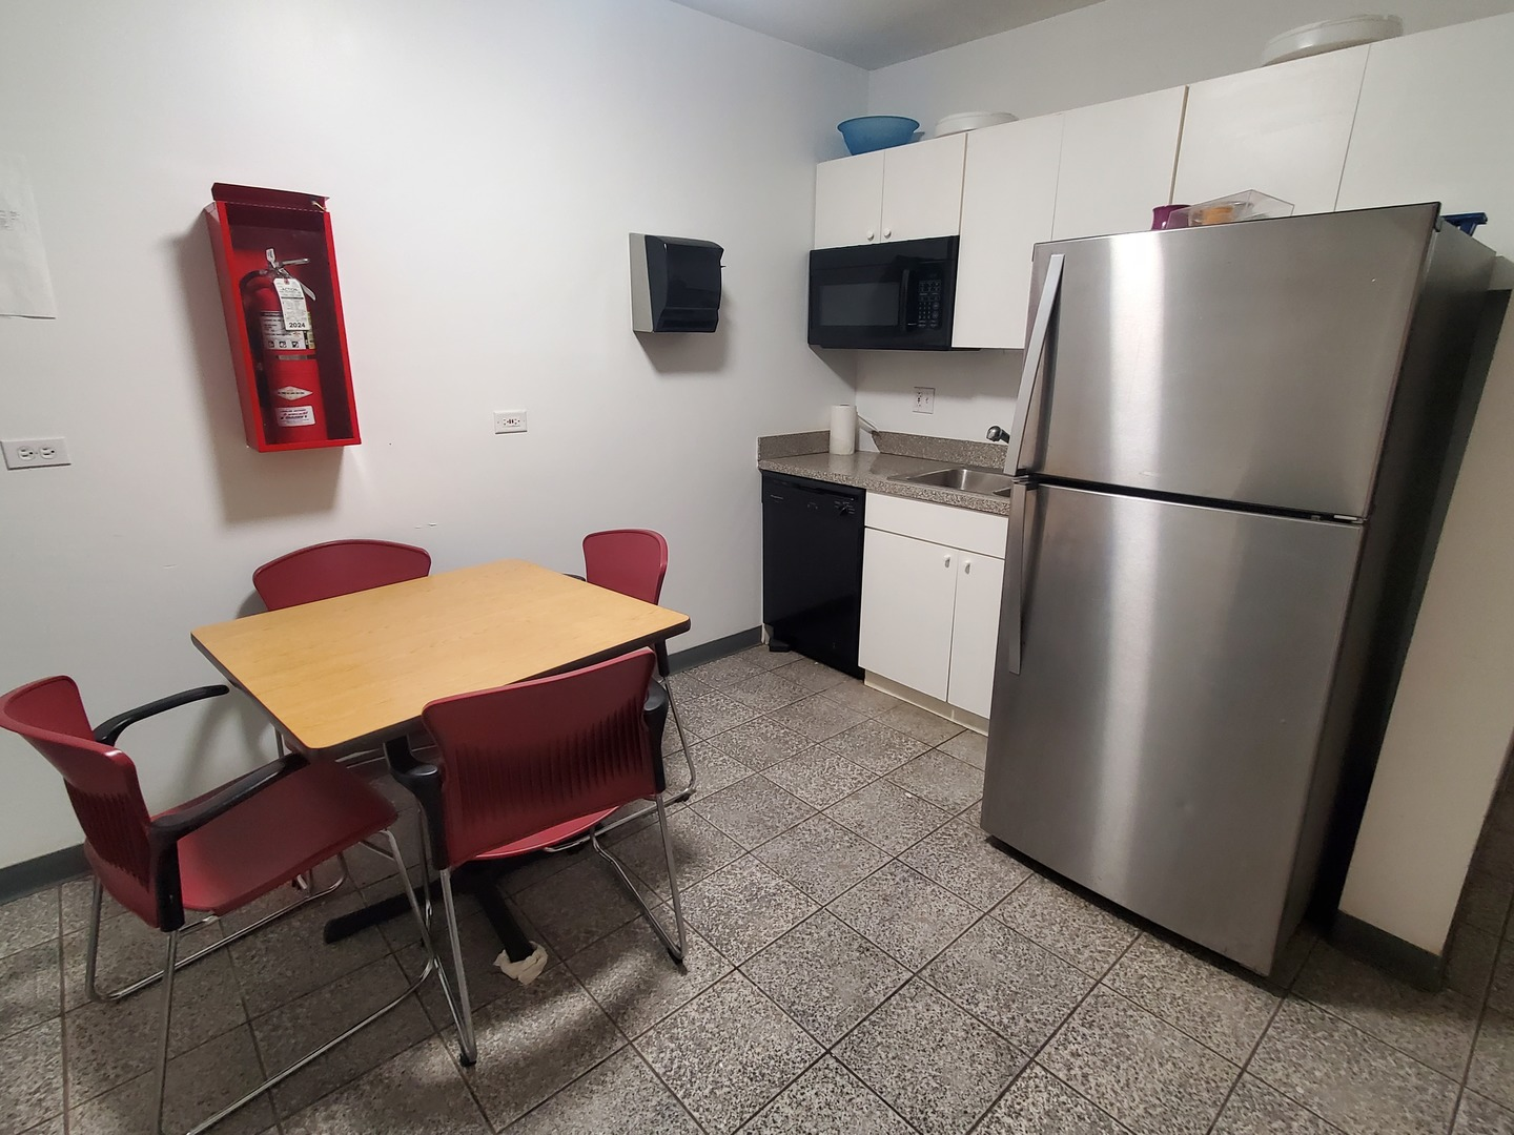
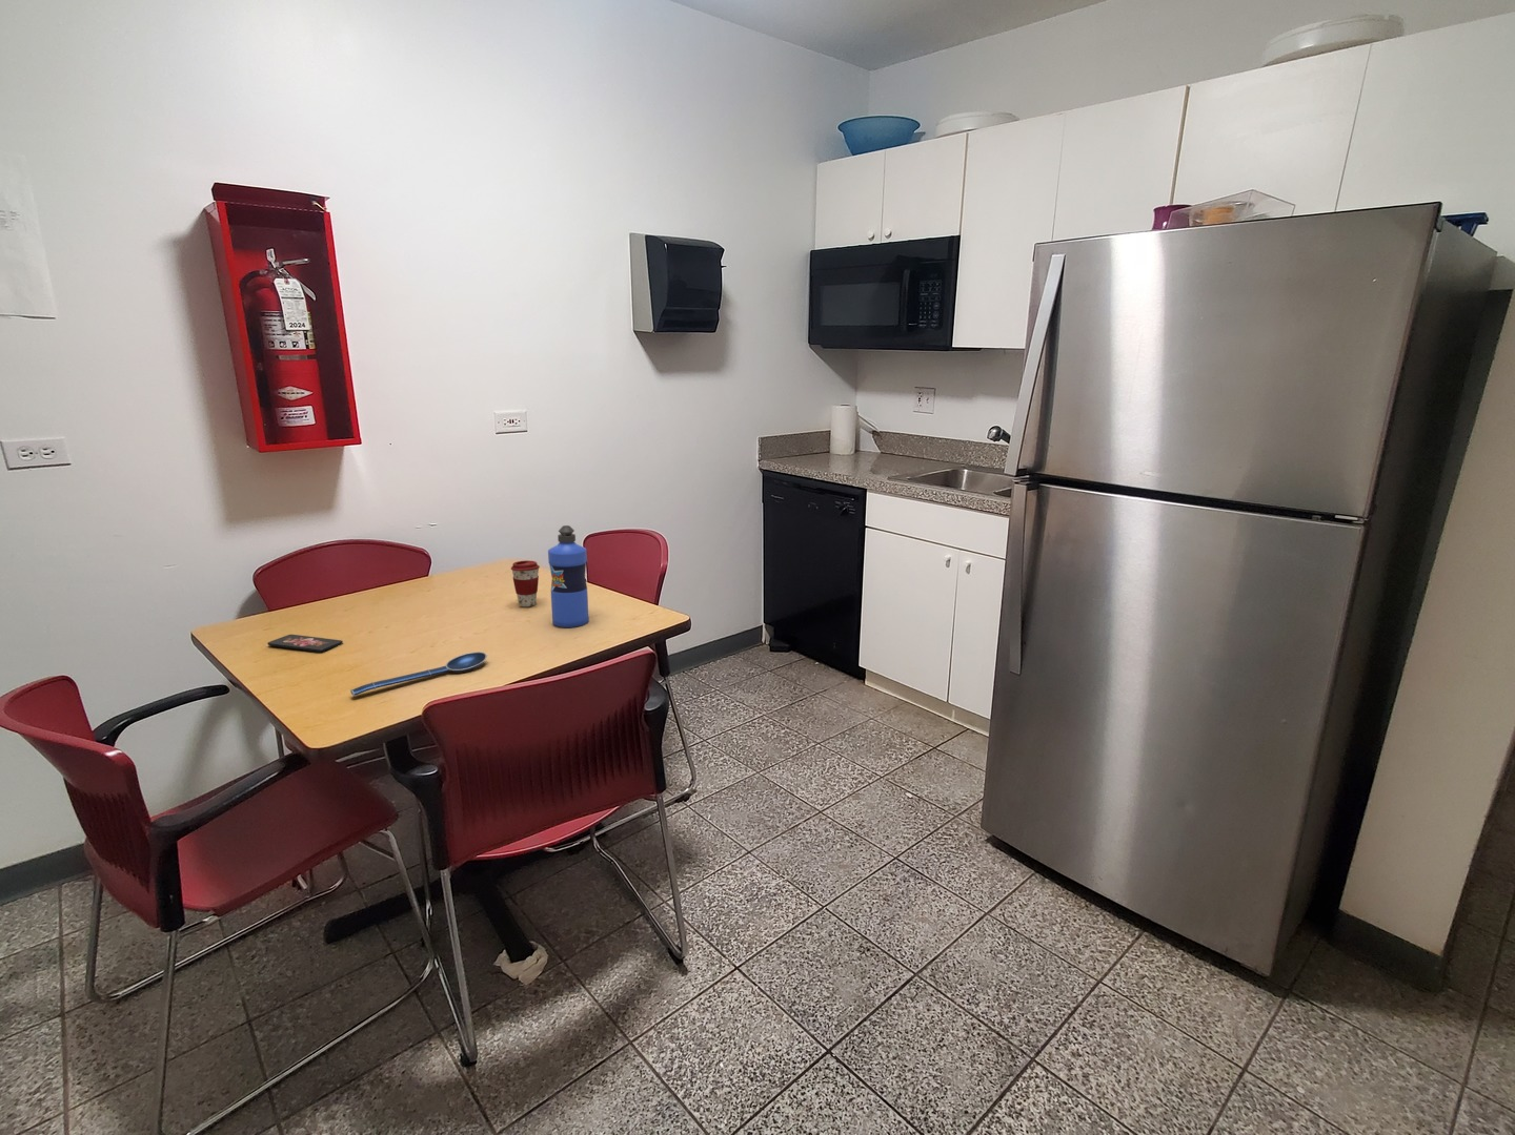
+ coffee cup (526, 583)
+ spoon (421, 671)
+ smartphone (305, 643)
+ water bottle (568, 573)
